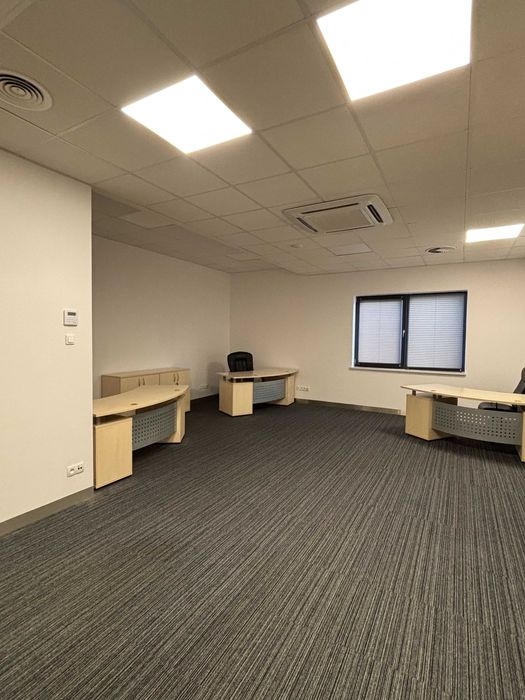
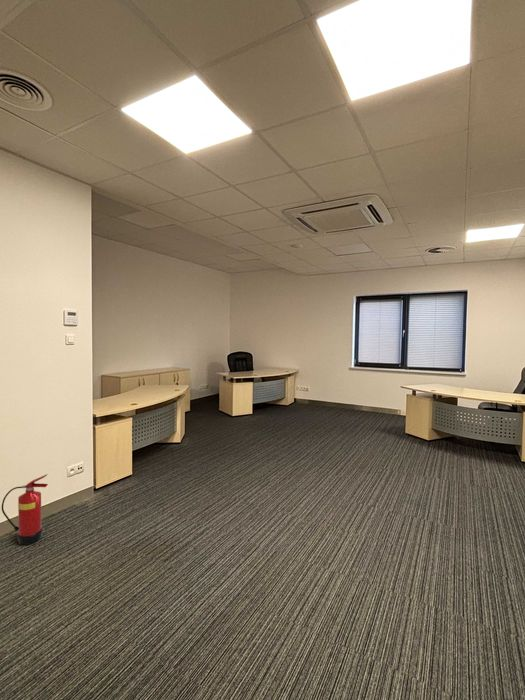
+ fire extinguisher (26, 508)
